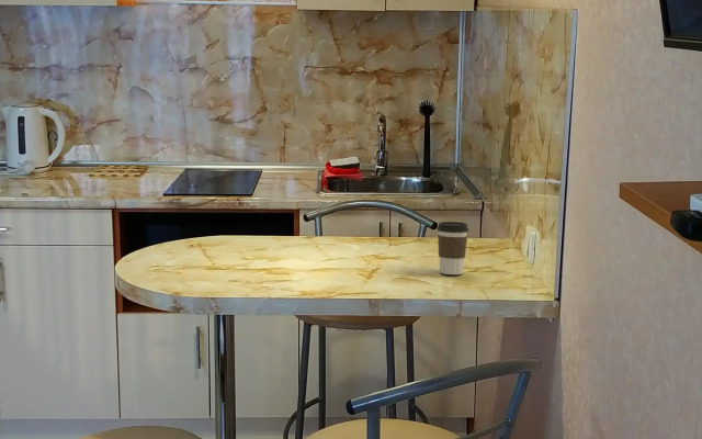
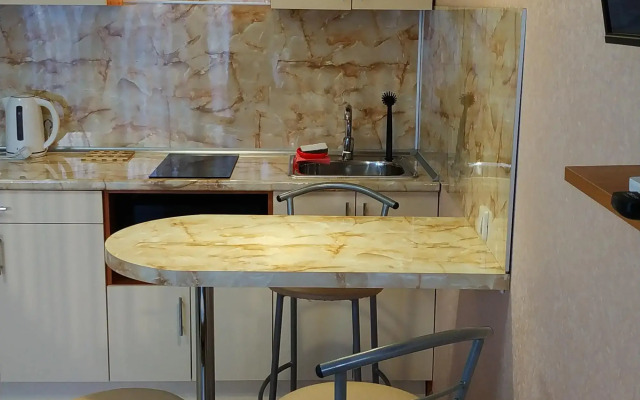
- coffee cup (452, 248)
